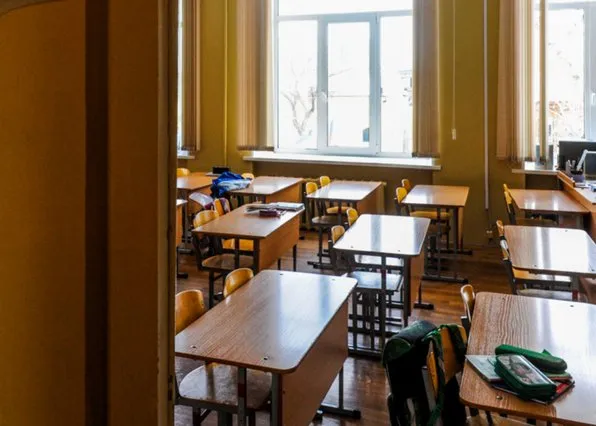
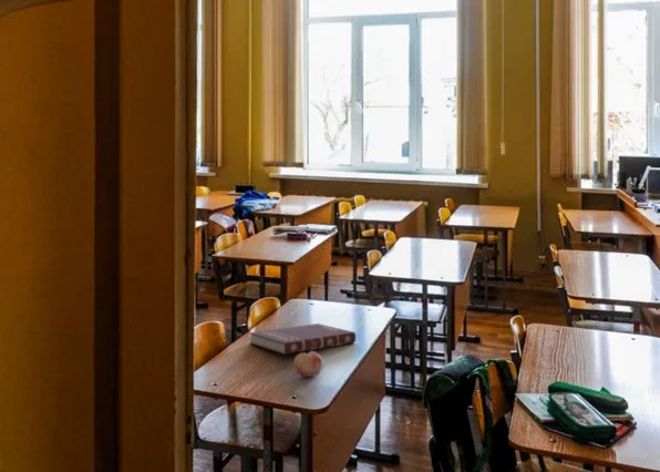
+ fruit (308, 363)
+ book (302, 337)
